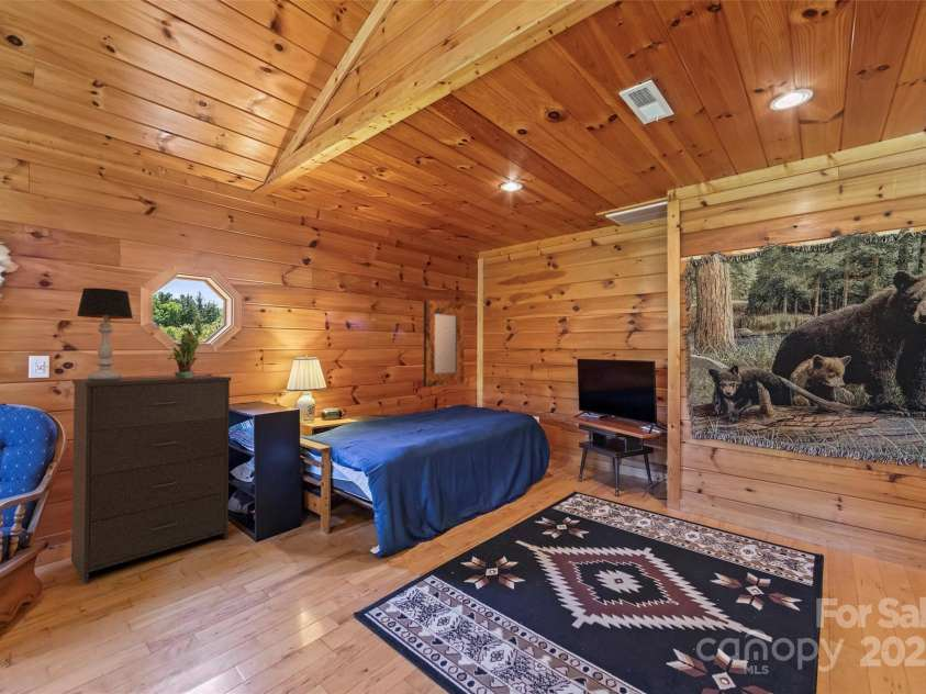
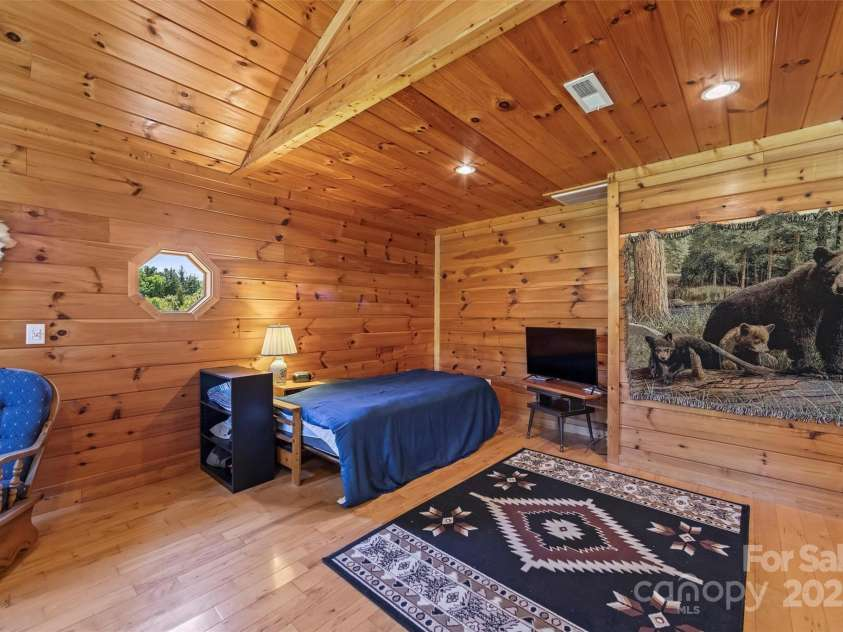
- home mirror (444, 344)
- table lamp (105, 335)
- dresser (155, 463)
- potted plant (185, 352)
